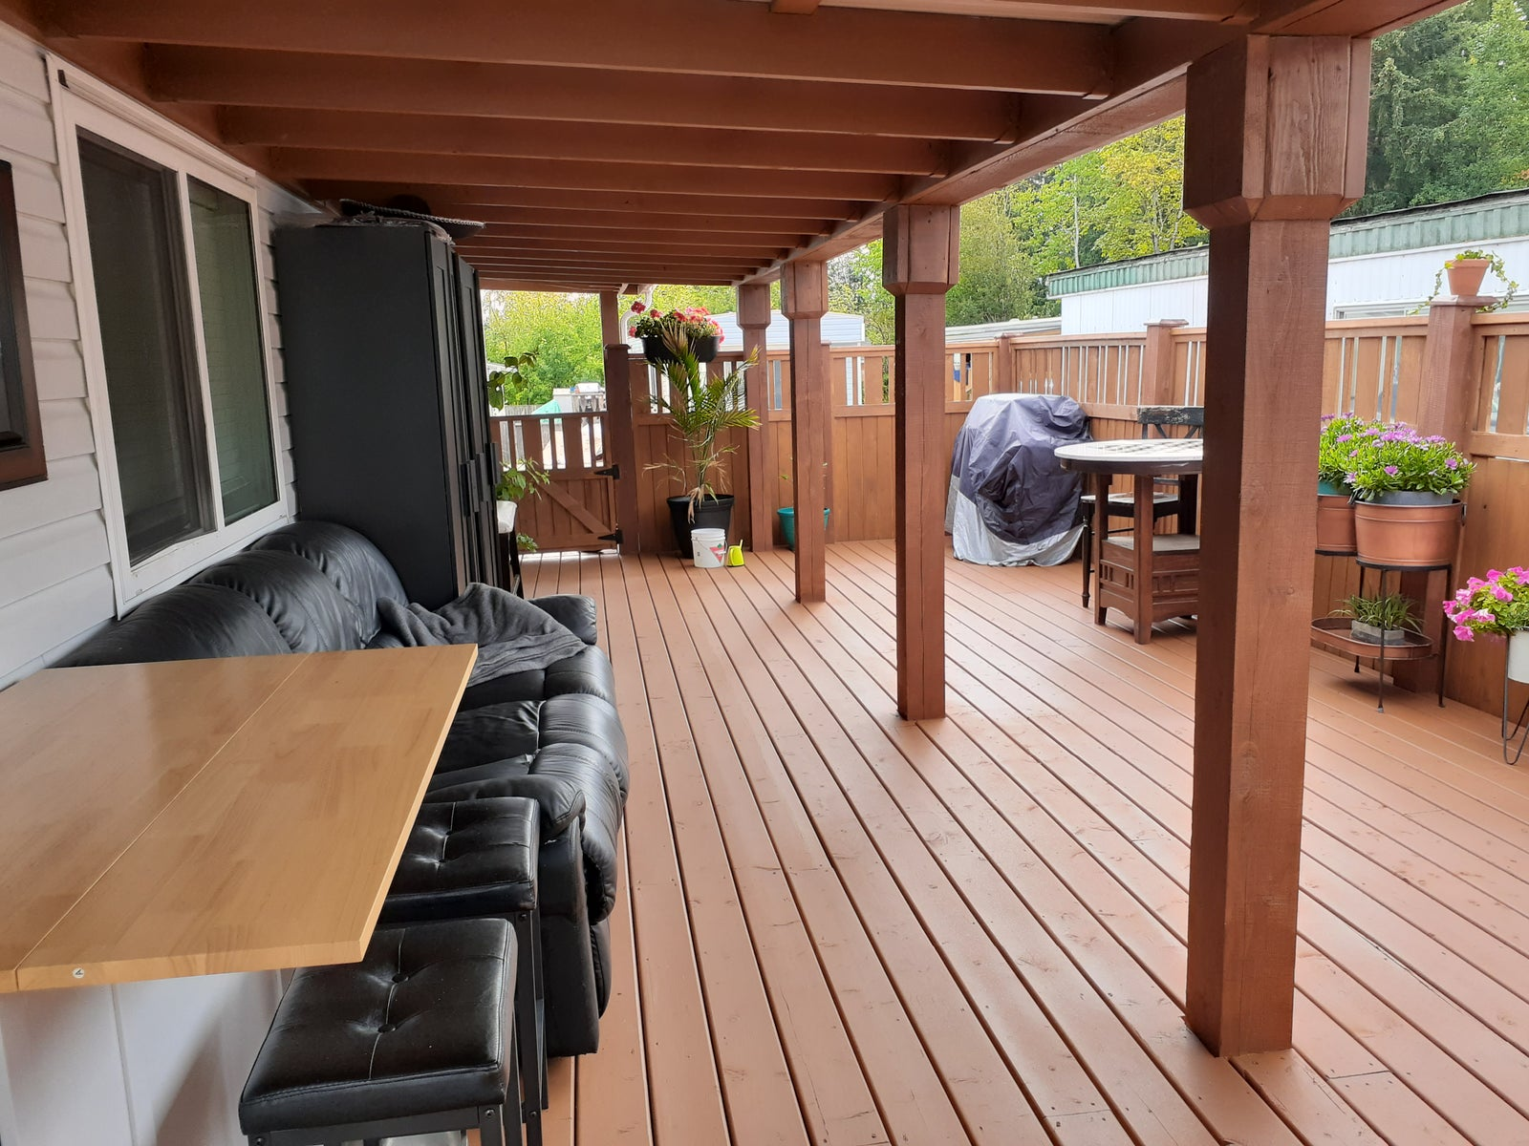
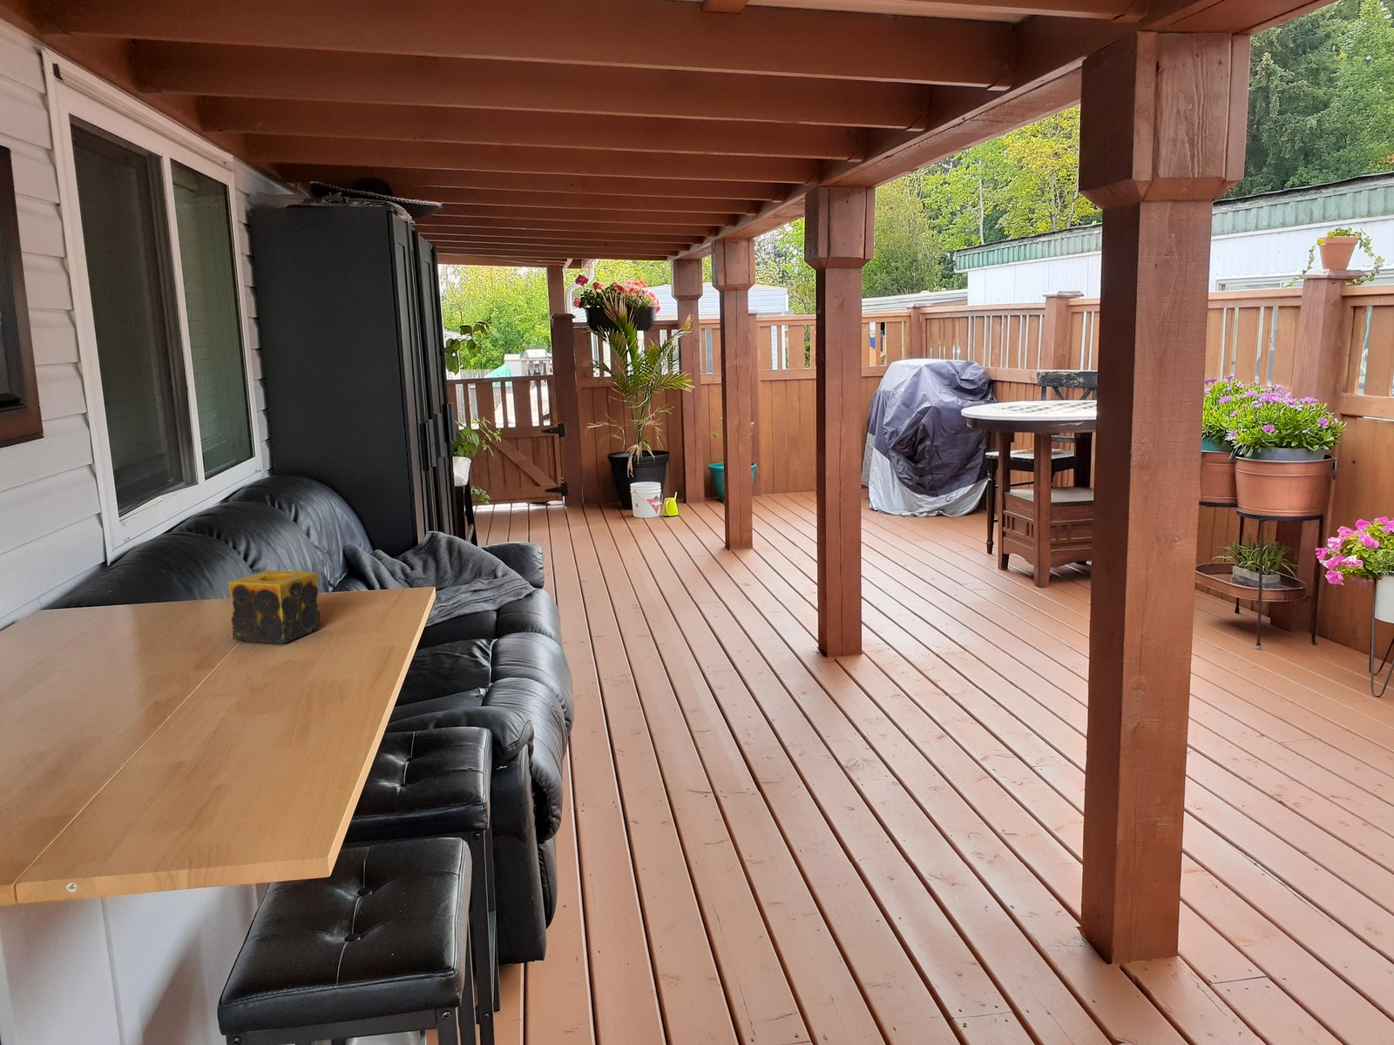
+ candle (276, 605)
